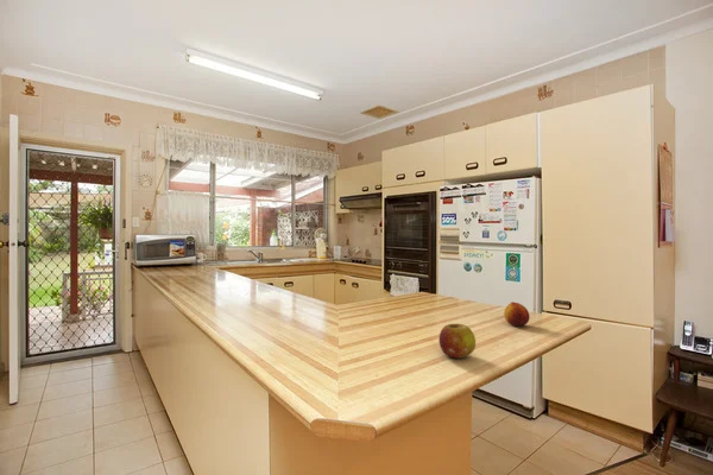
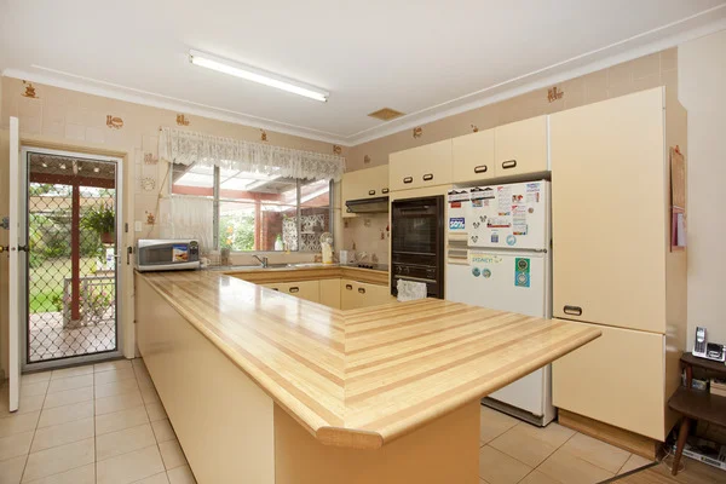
- fruit (516, 314)
- fruit (456, 340)
